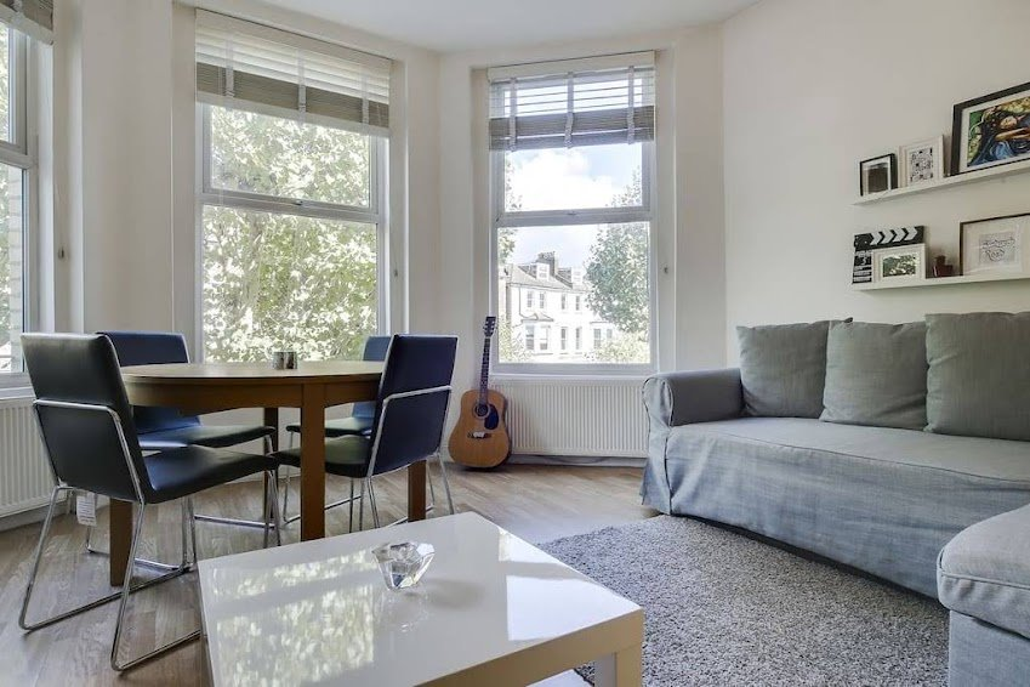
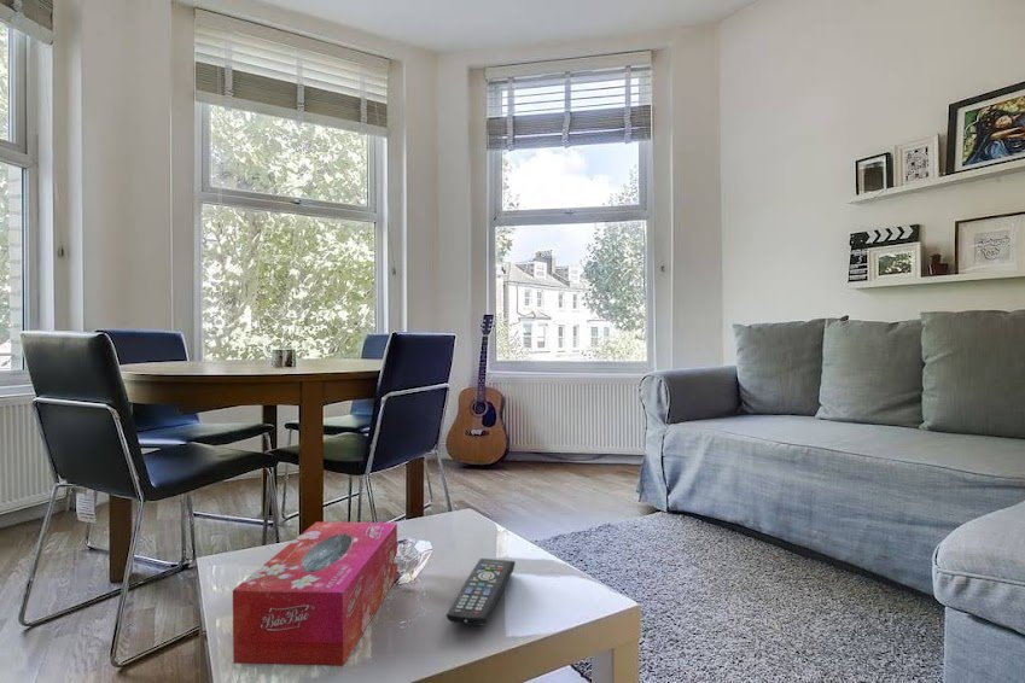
+ remote control (484, 586)
+ tissue box (327, 582)
